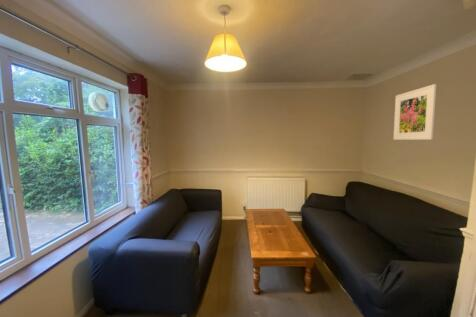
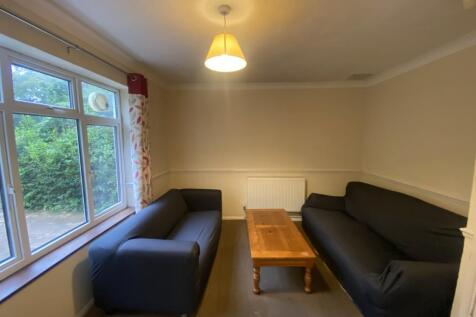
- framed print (412, 115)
